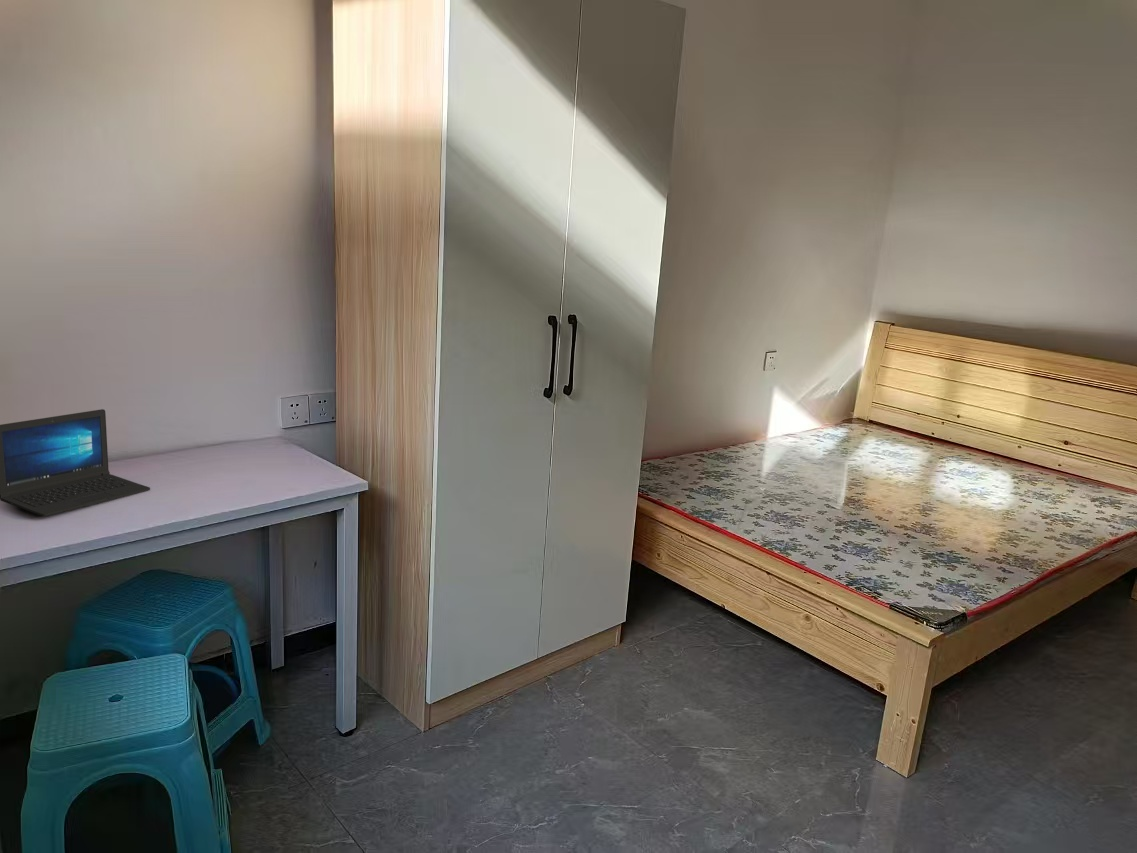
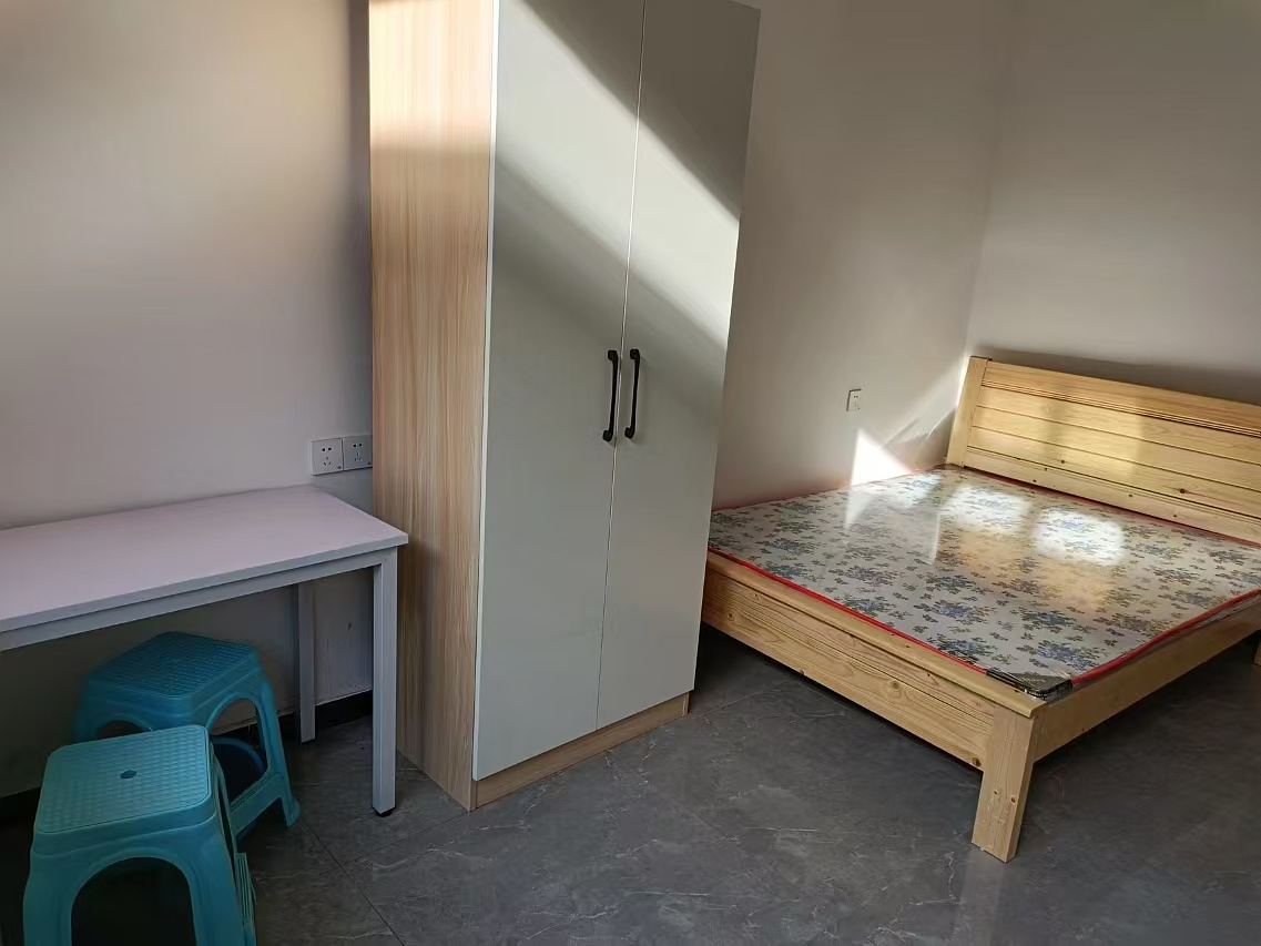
- laptop (75, 459)
